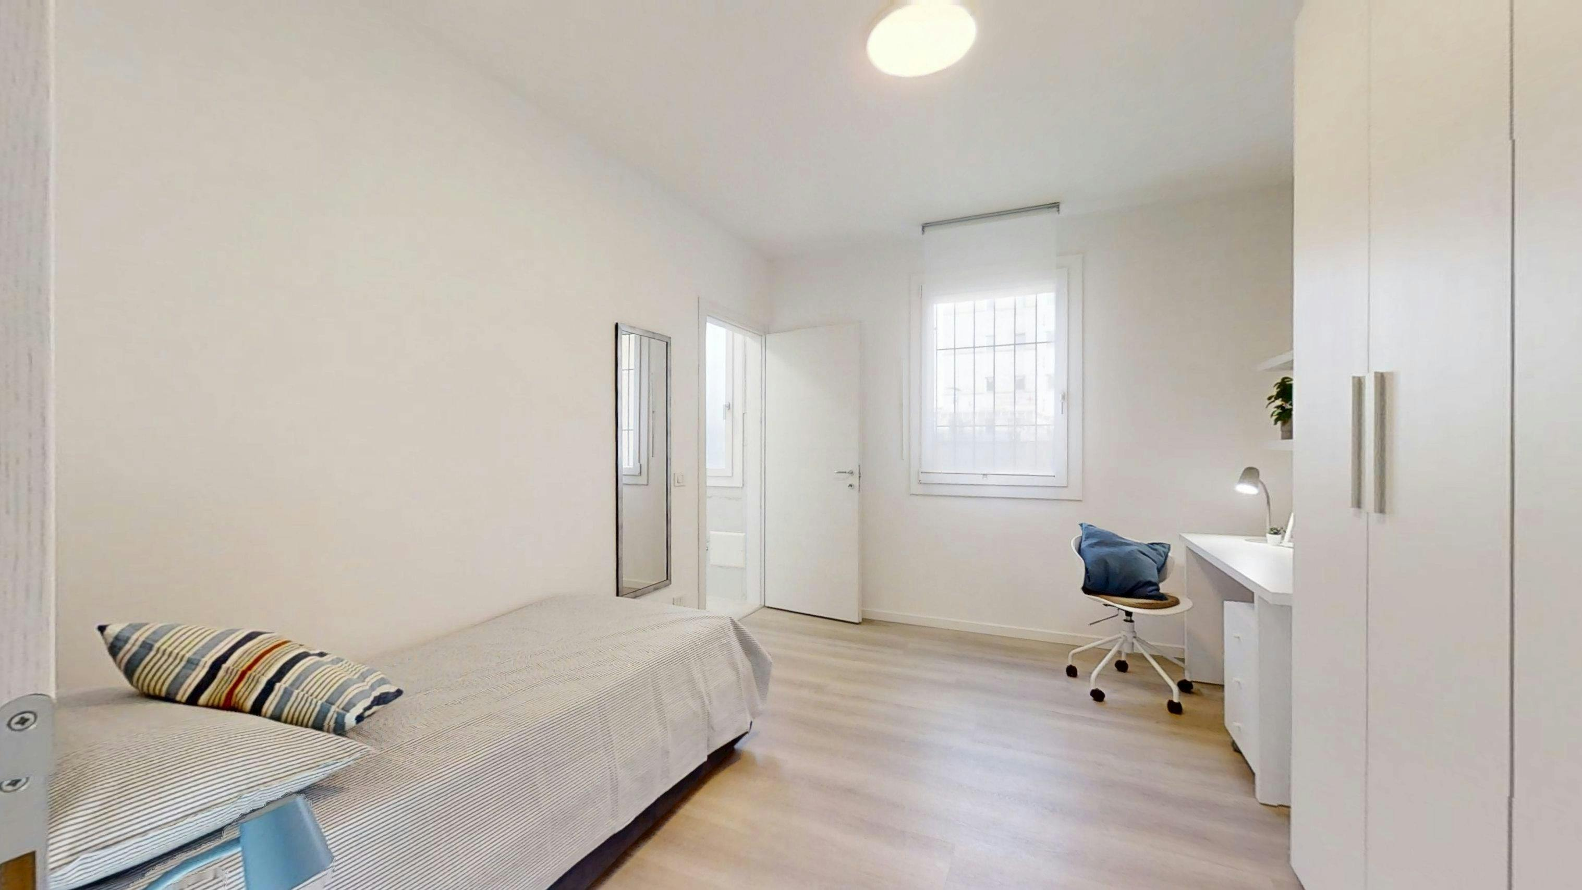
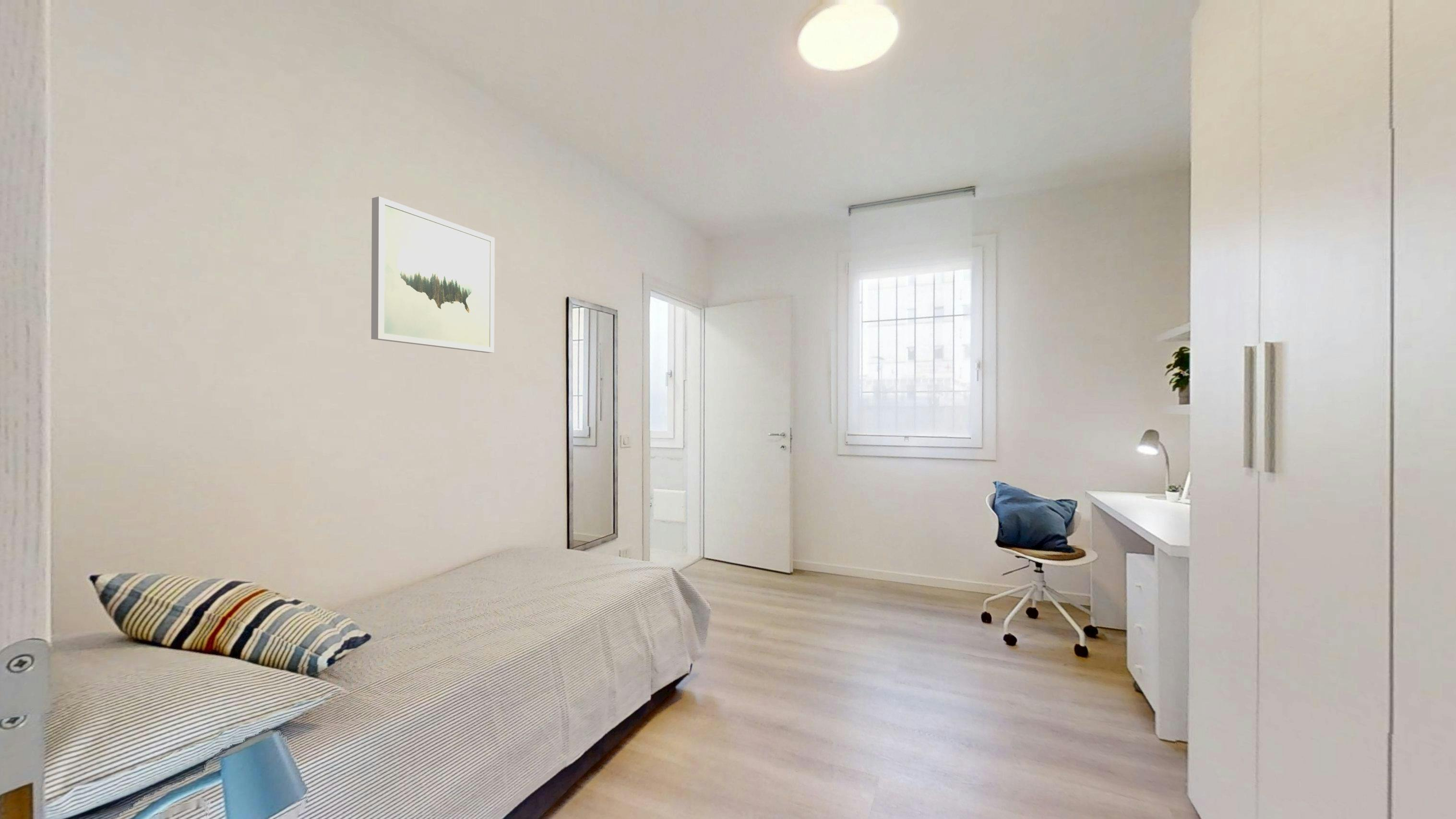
+ wall art (439, 283)
